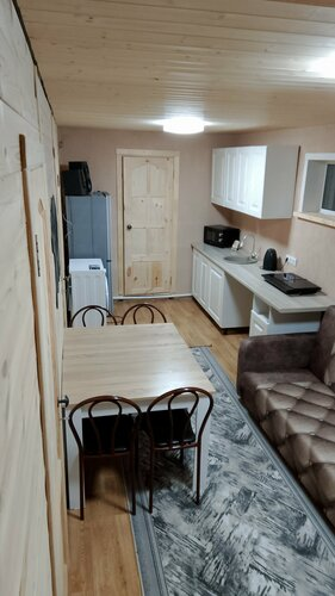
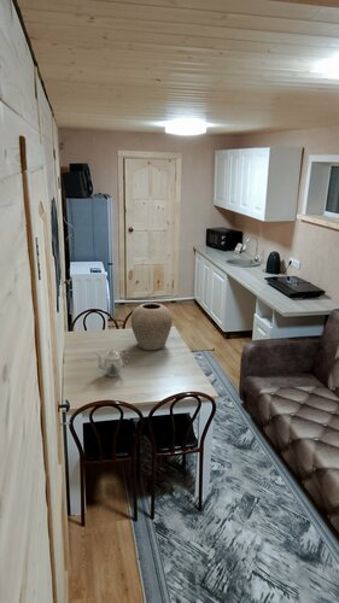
+ vase (151, 326)
+ teapot (112, 361)
